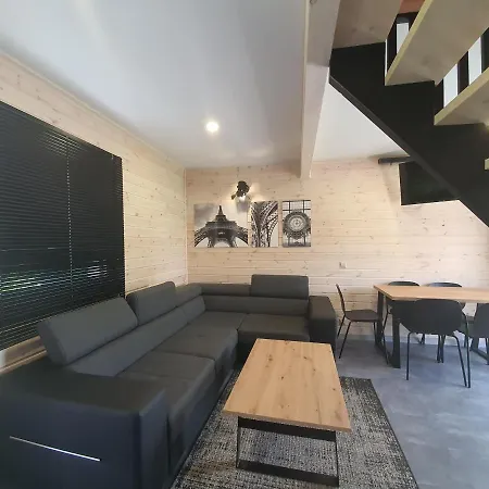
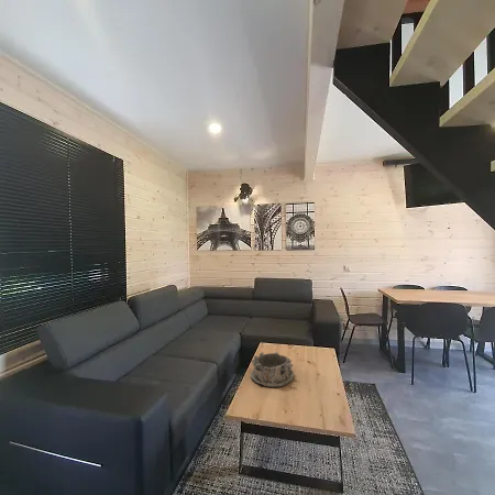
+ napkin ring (272, 365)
